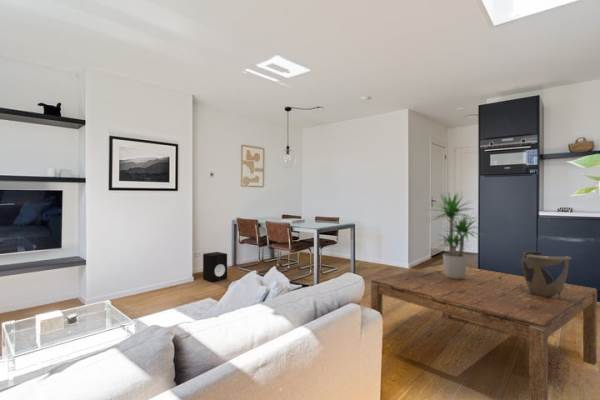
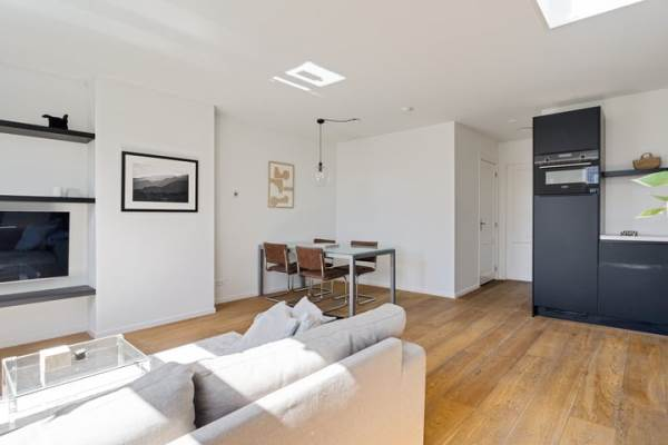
- coffee table (478, 319)
- potted plant (456, 234)
- decorative bowl (542, 273)
- speaker (215, 266)
